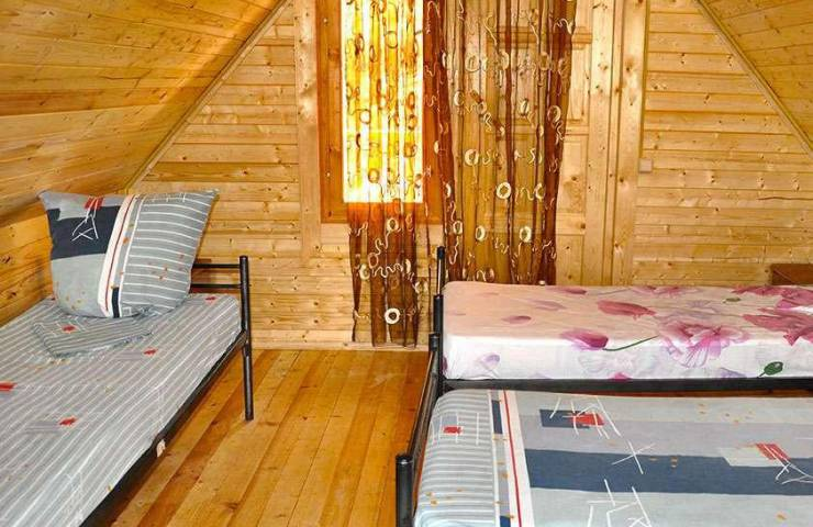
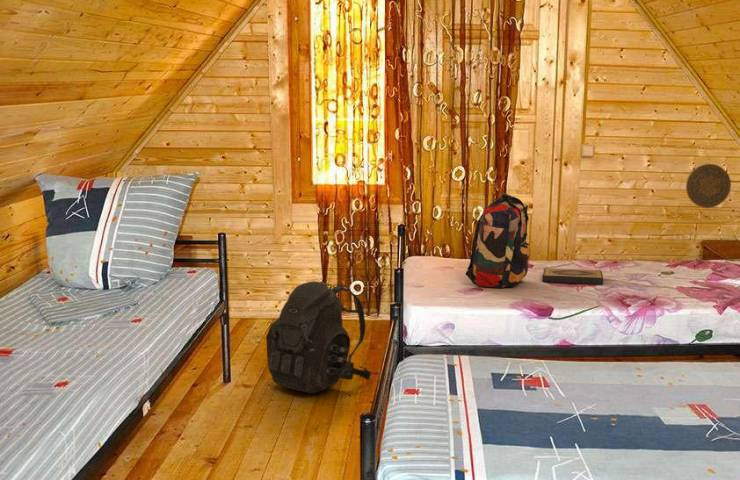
+ backpack (499, 238)
+ decorative plate (709, 186)
+ hardback book (572, 276)
+ backpack (316, 333)
